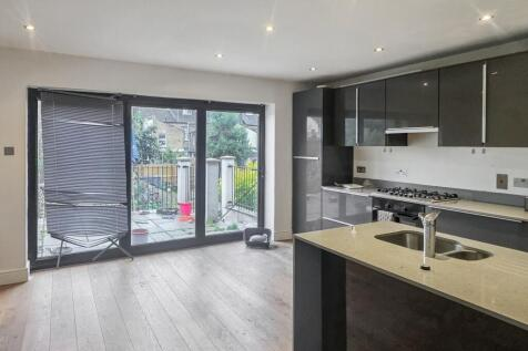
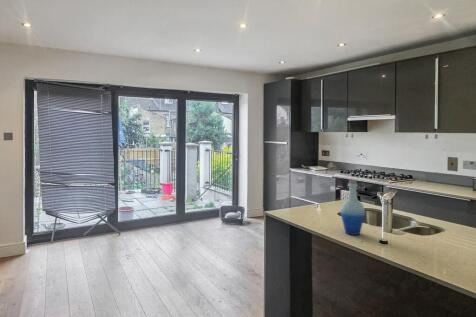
+ bottle (352, 206)
